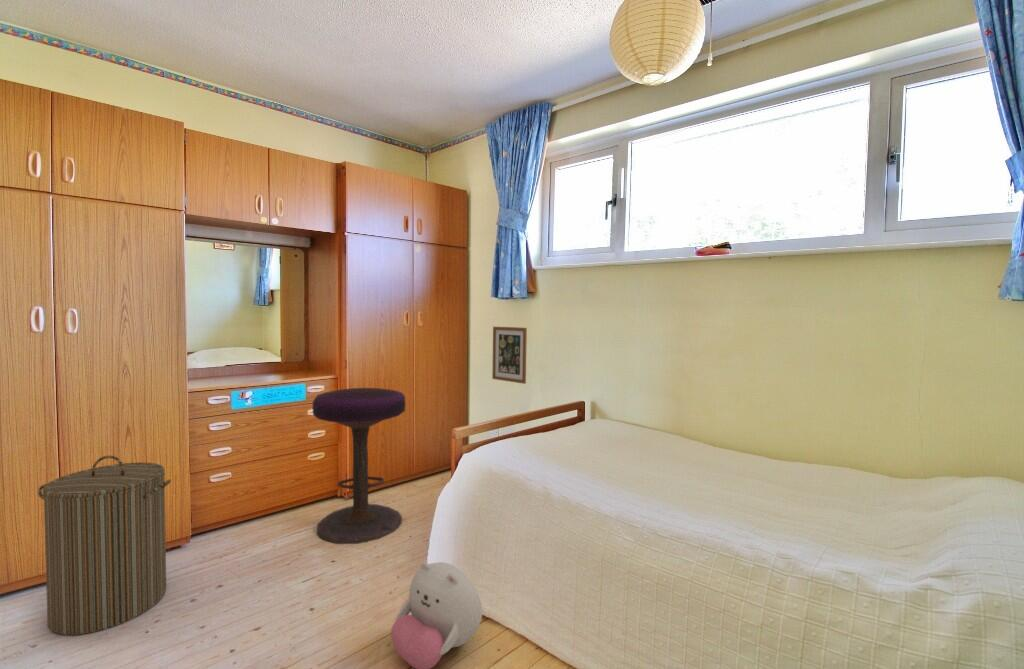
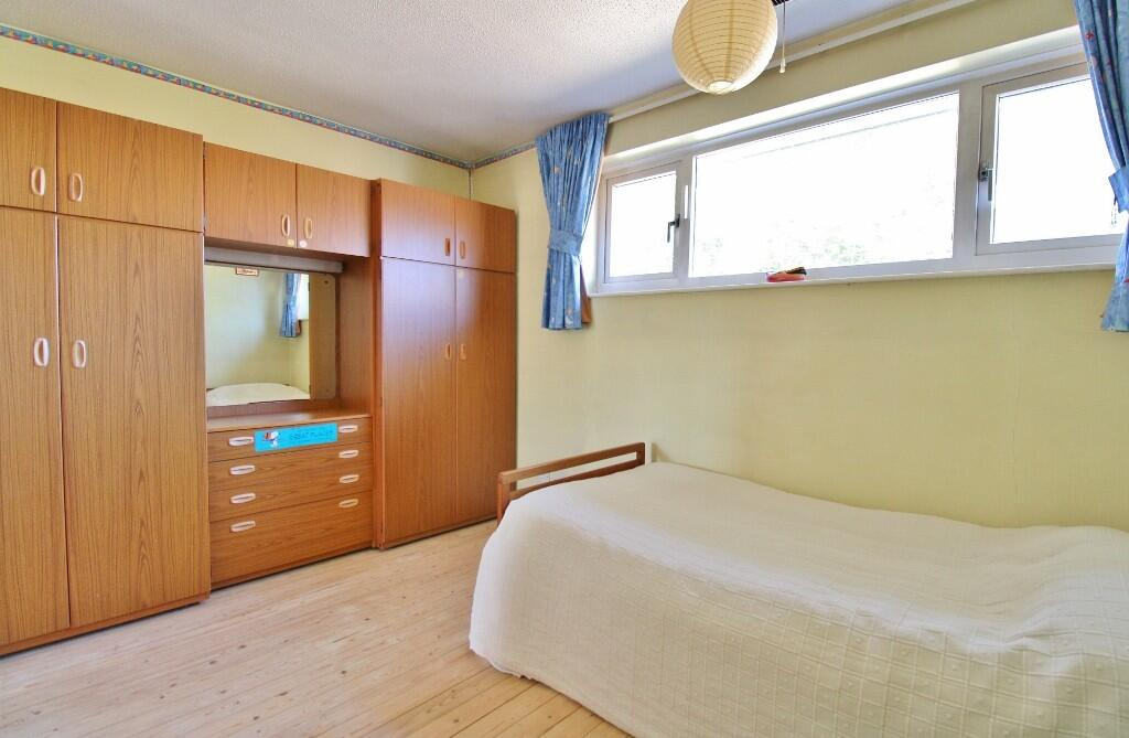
- laundry hamper (108, 531)
- wall art (508, 354)
- stool (360, 457)
- plush toy (438, 609)
